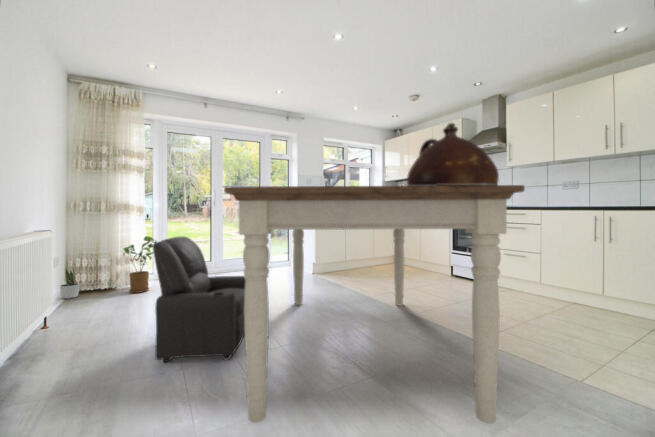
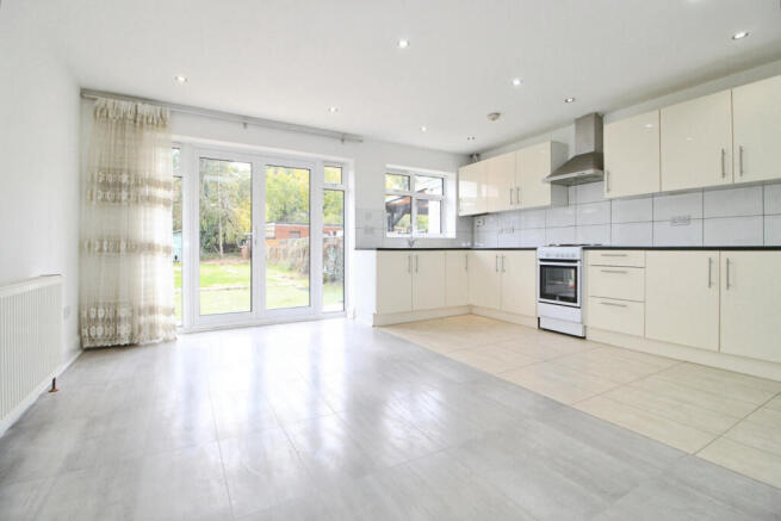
- dining table (394, 269)
- house plant (141, 264)
- potted plant (70, 280)
- chair (207, 289)
- ceramic jug (450, 155)
